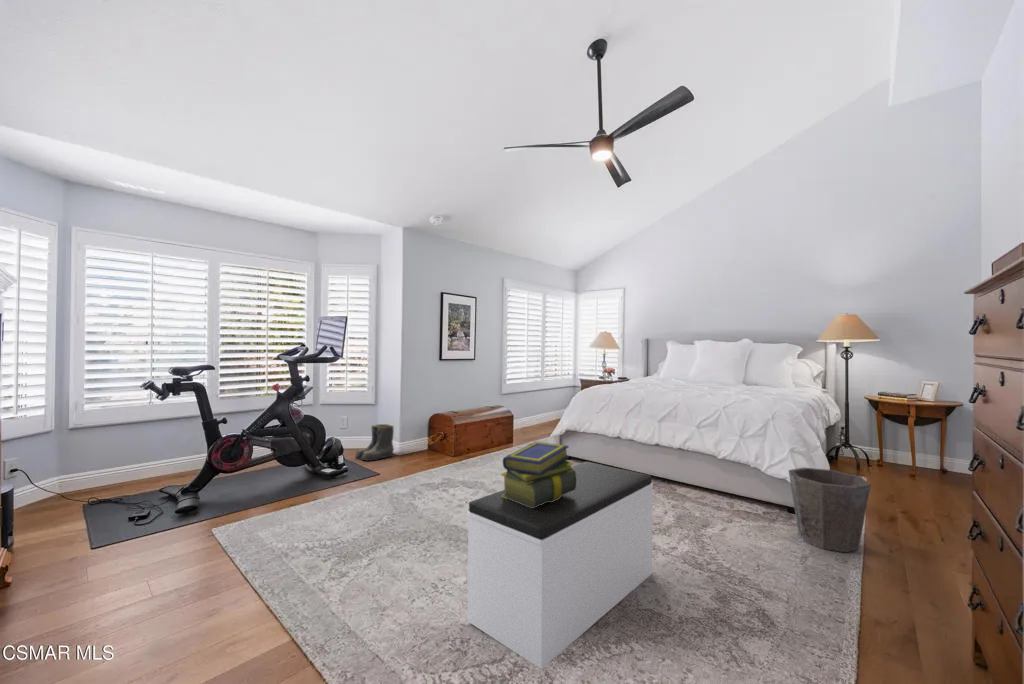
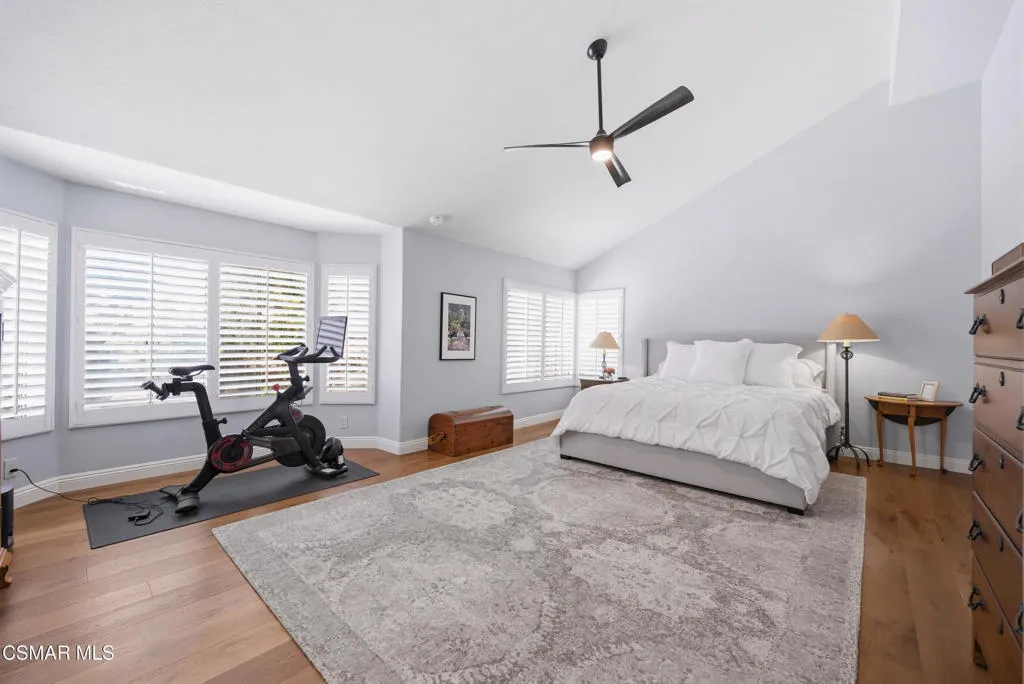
- stack of books (539, 472)
- bench (568, 540)
- waste bin (827, 508)
- boots (375, 441)
